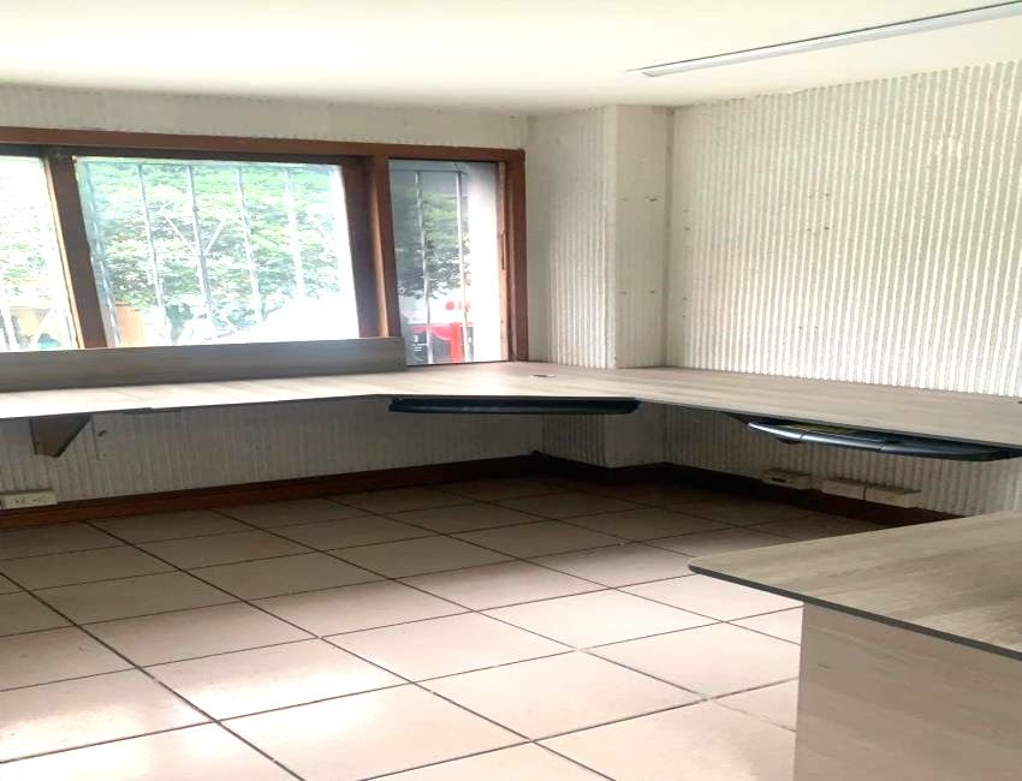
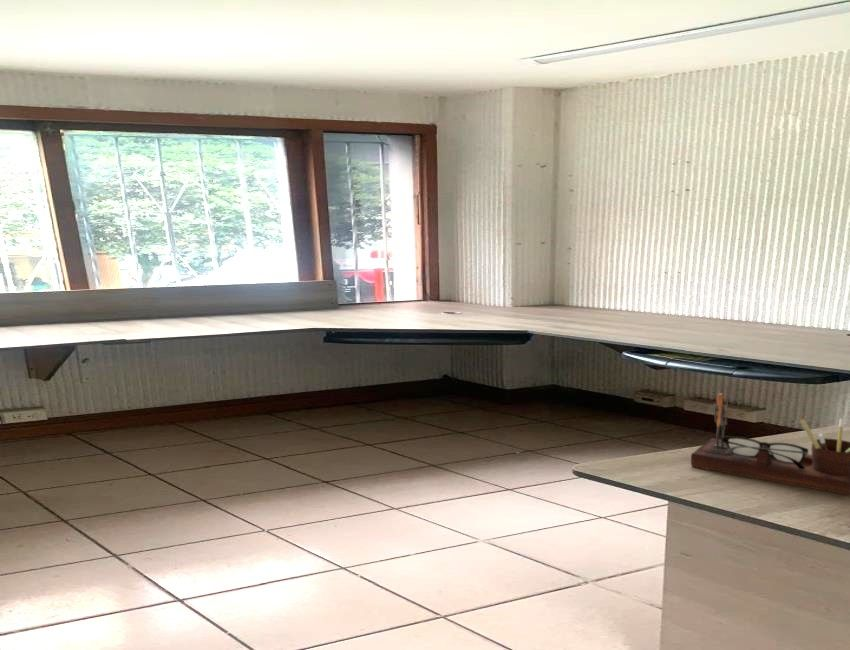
+ desk organizer (781, 443)
